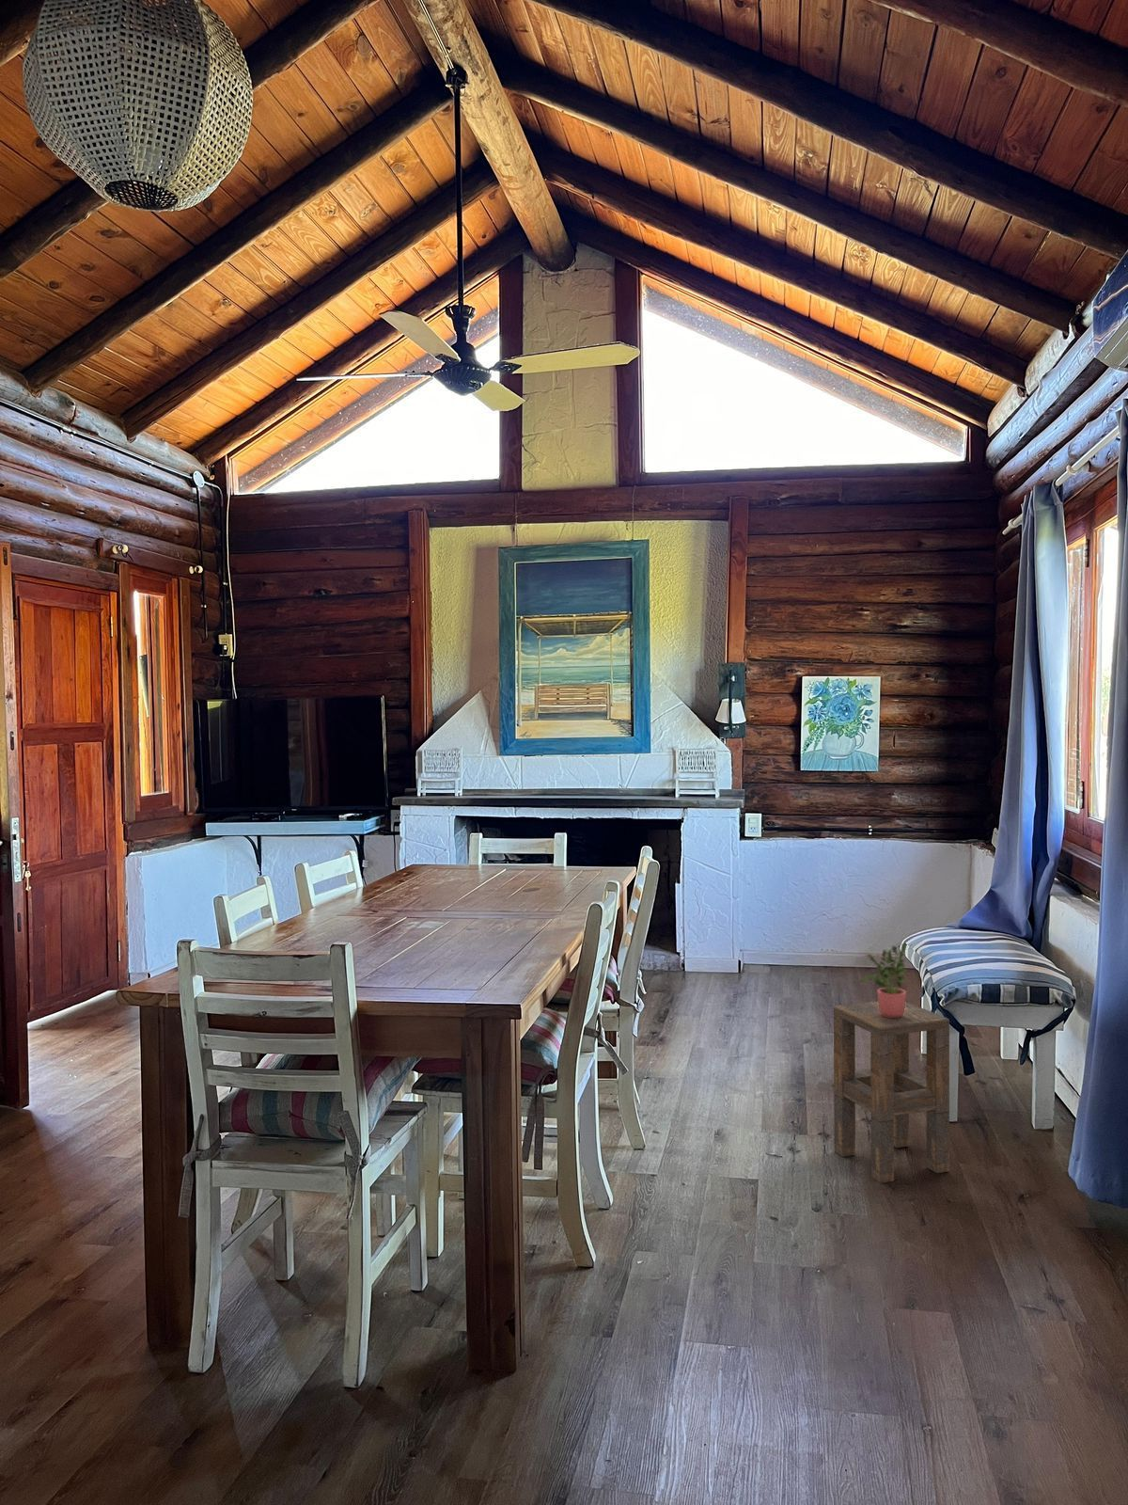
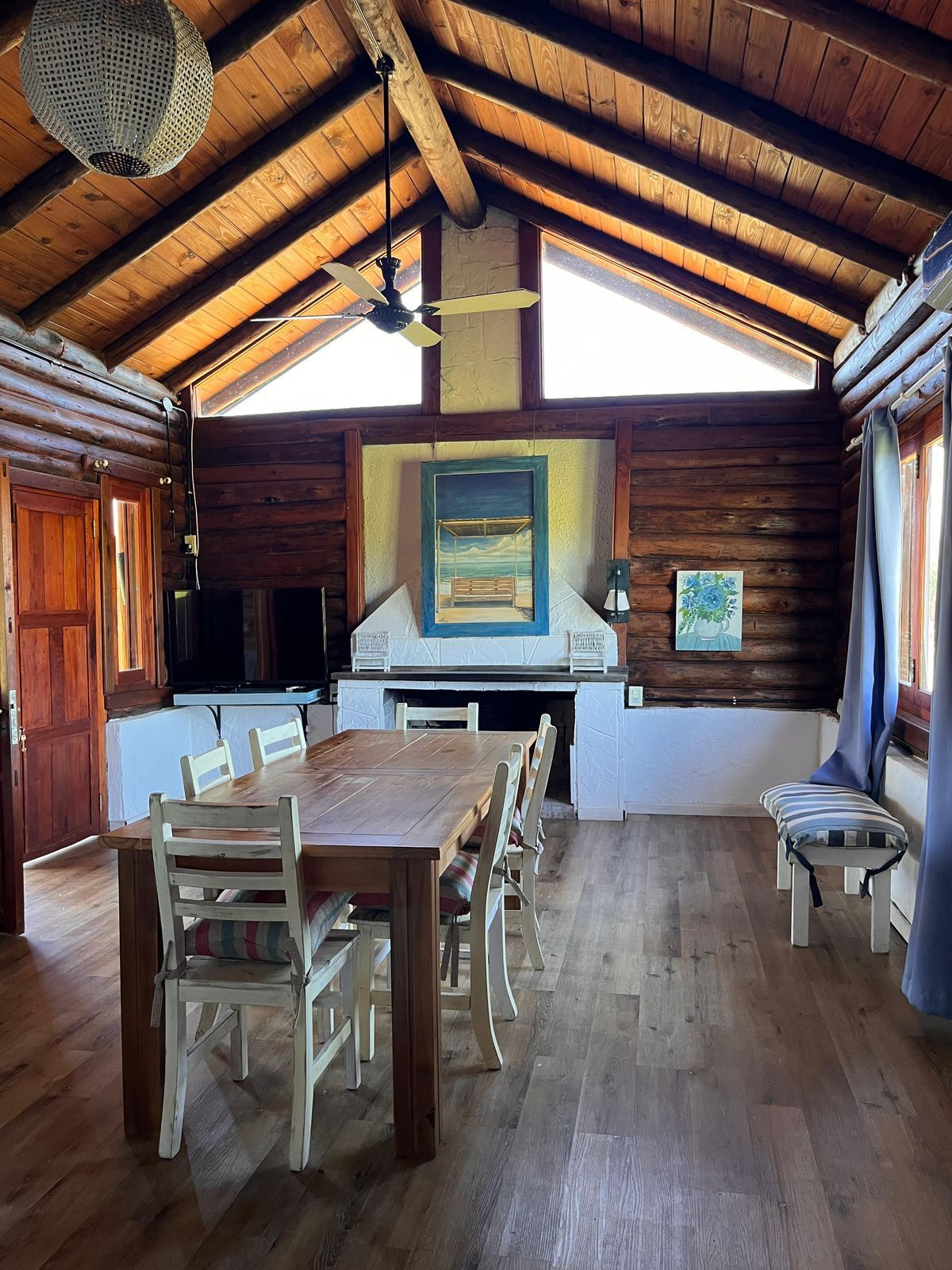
- potted plant (878, 976)
- side table (890, 1087)
